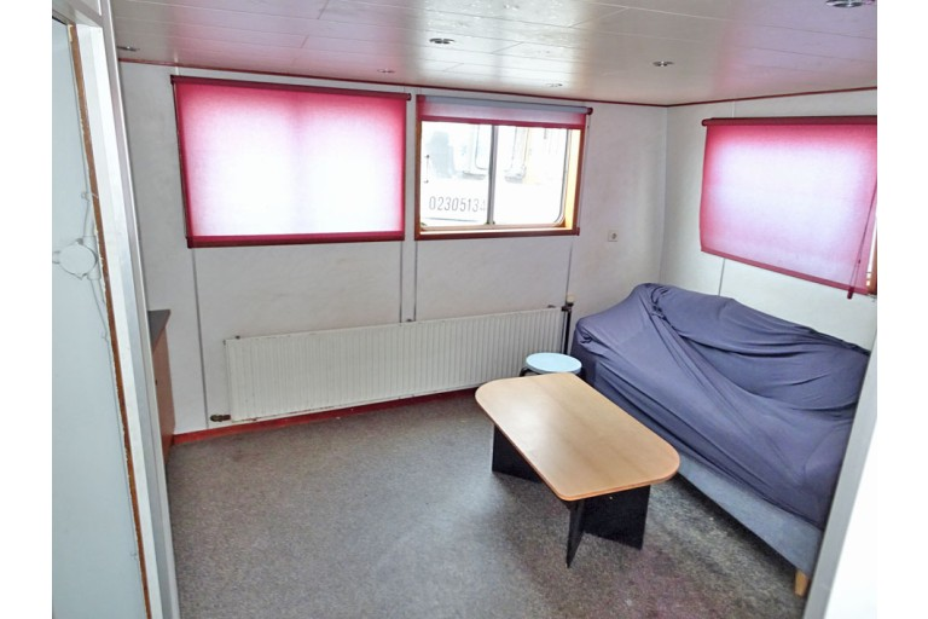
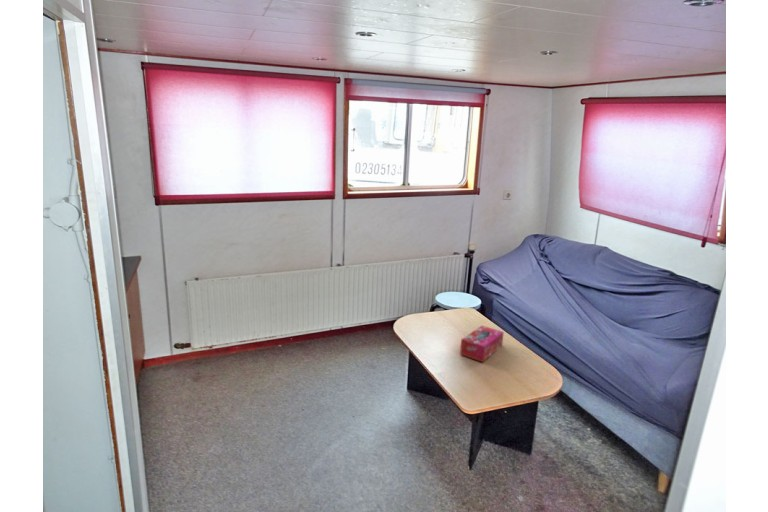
+ tissue box (482, 342)
